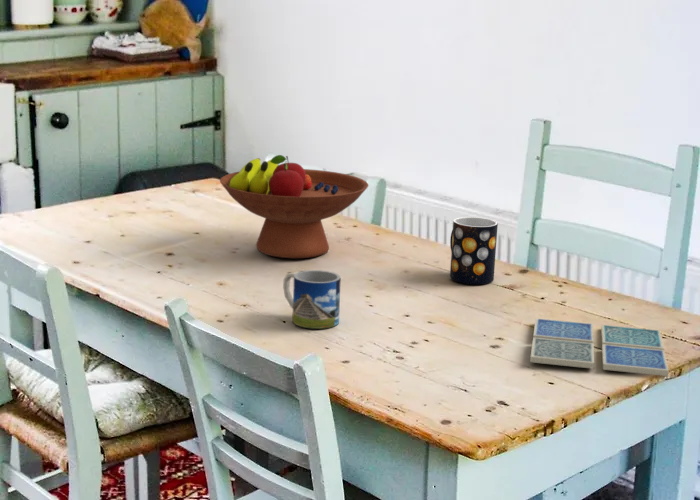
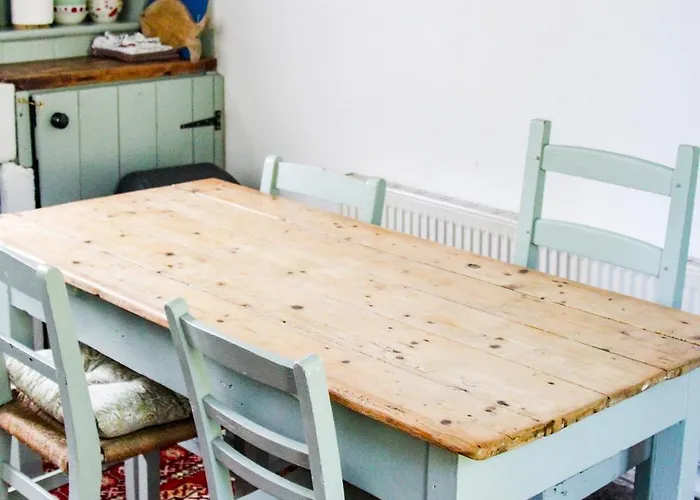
- mug (309, 296)
- fruit bowl (293, 202)
- drink coaster (593, 345)
- mug (467, 248)
